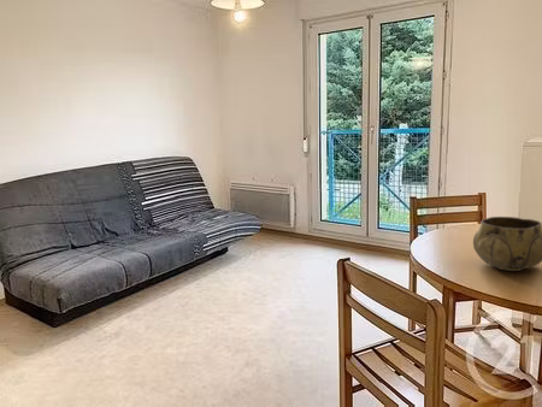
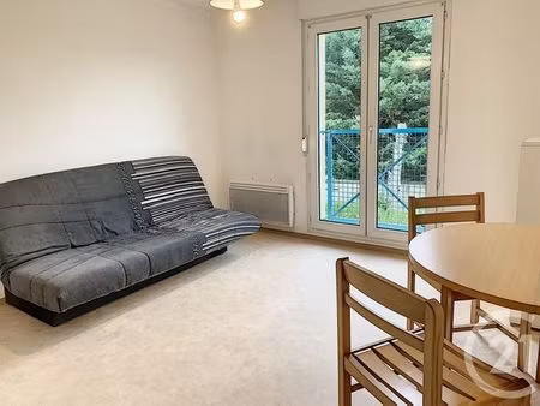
- decorative bowl (508, 243)
